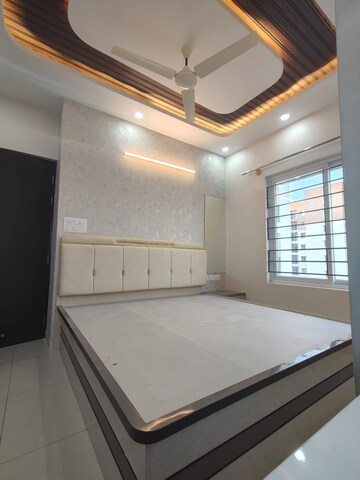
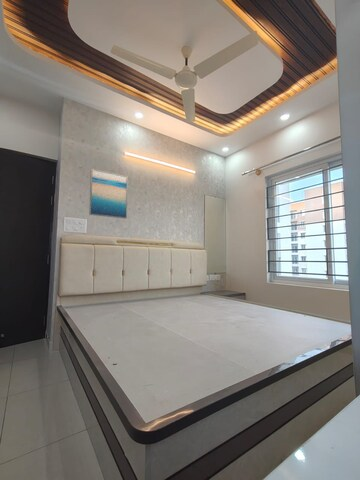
+ wall art (109, 194)
